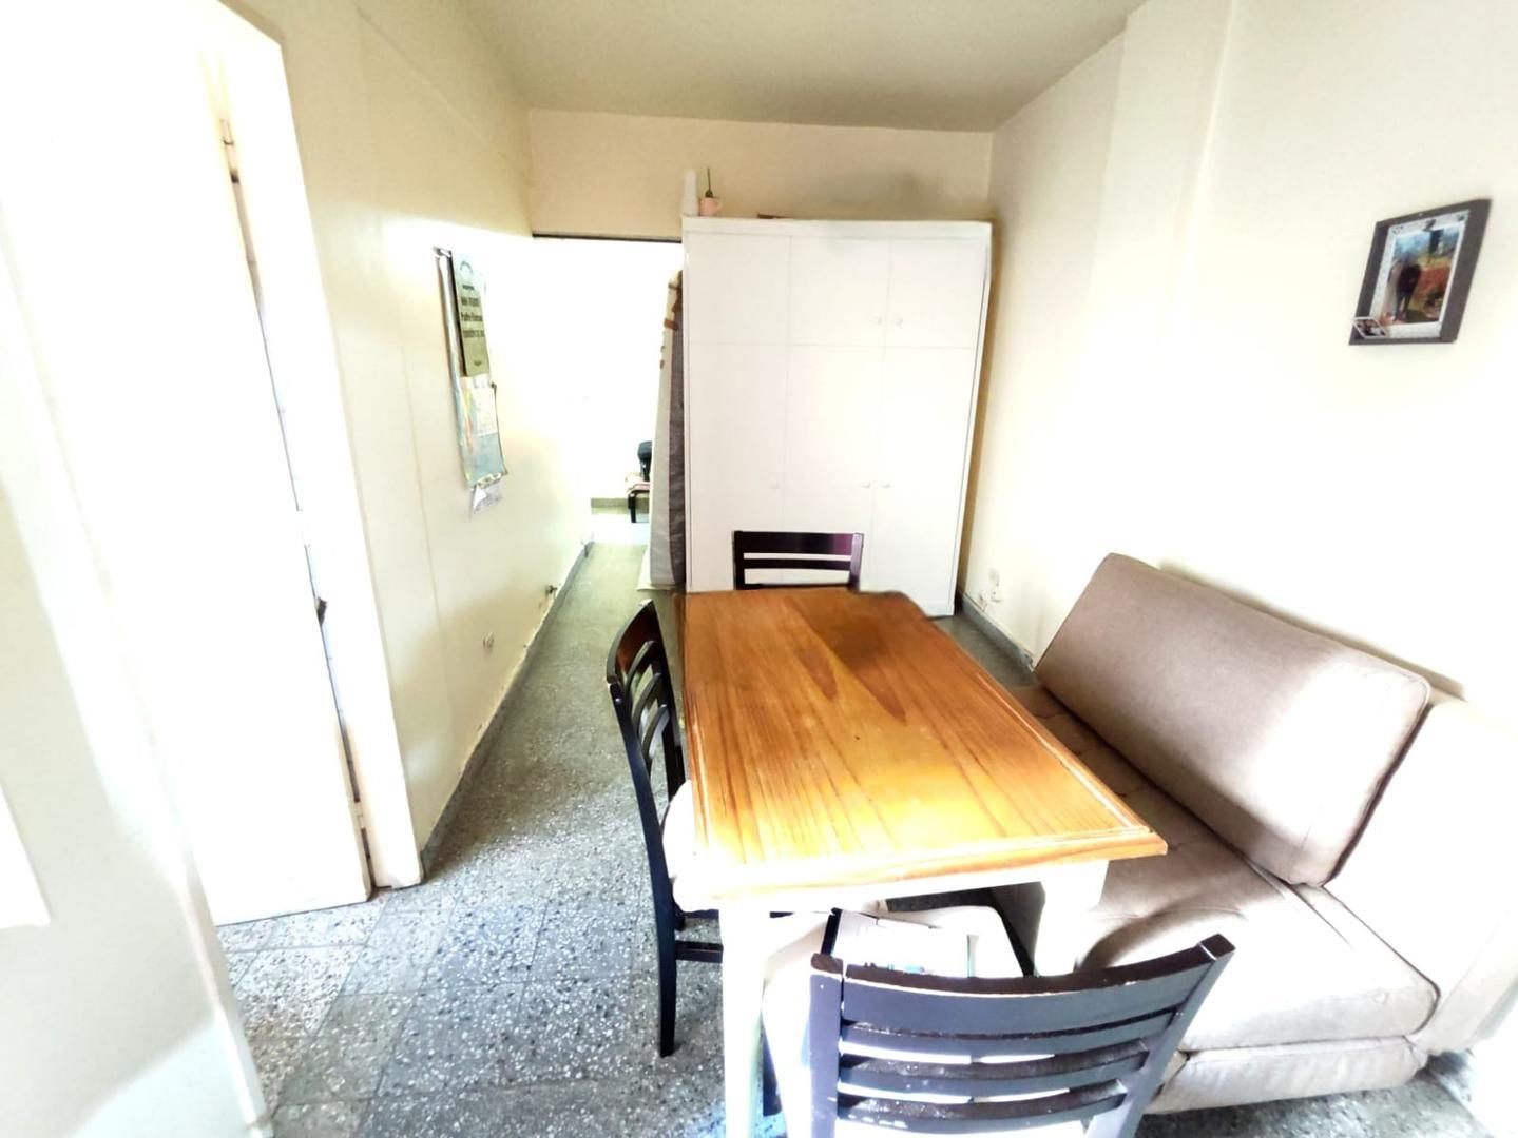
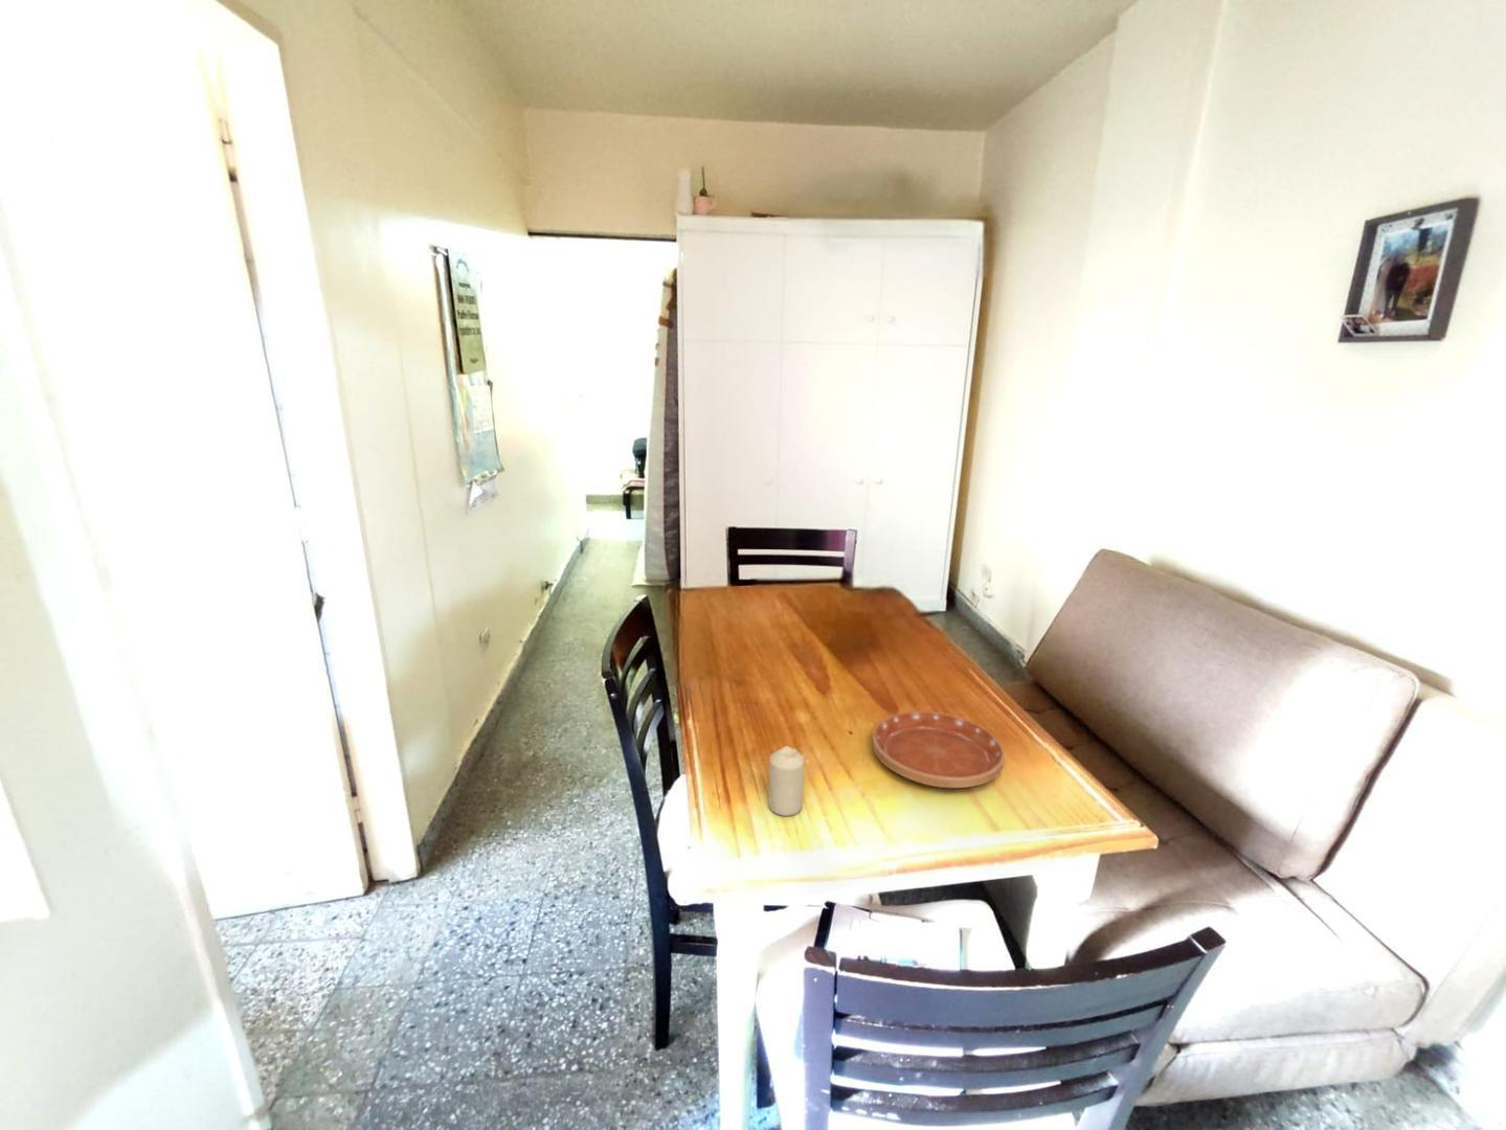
+ candle (786, 779)
+ saucer (935, 749)
